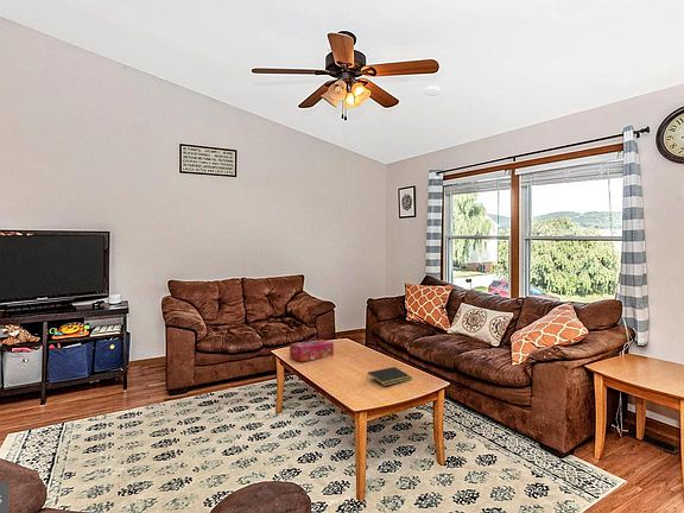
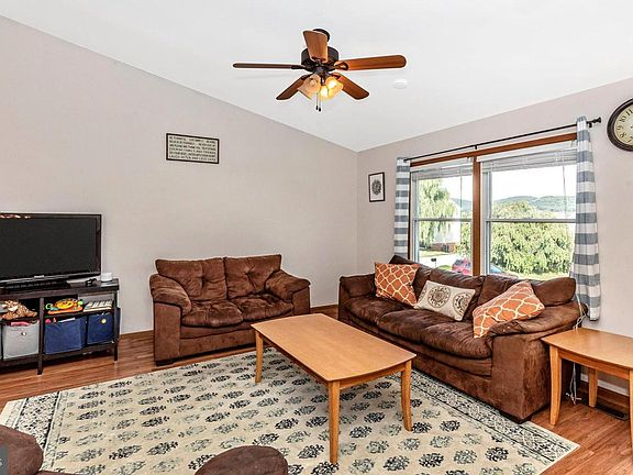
- tissue box (311, 349)
- notepad (390, 375)
